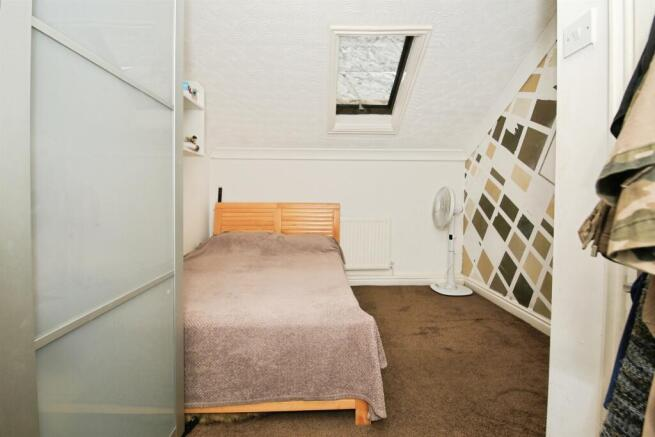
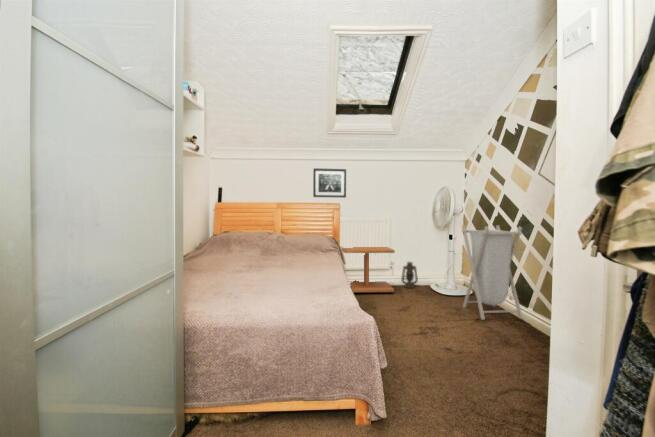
+ laundry hamper (490, 269)
+ side table (366, 268)
+ wall art (329, 183)
+ lantern (409, 274)
